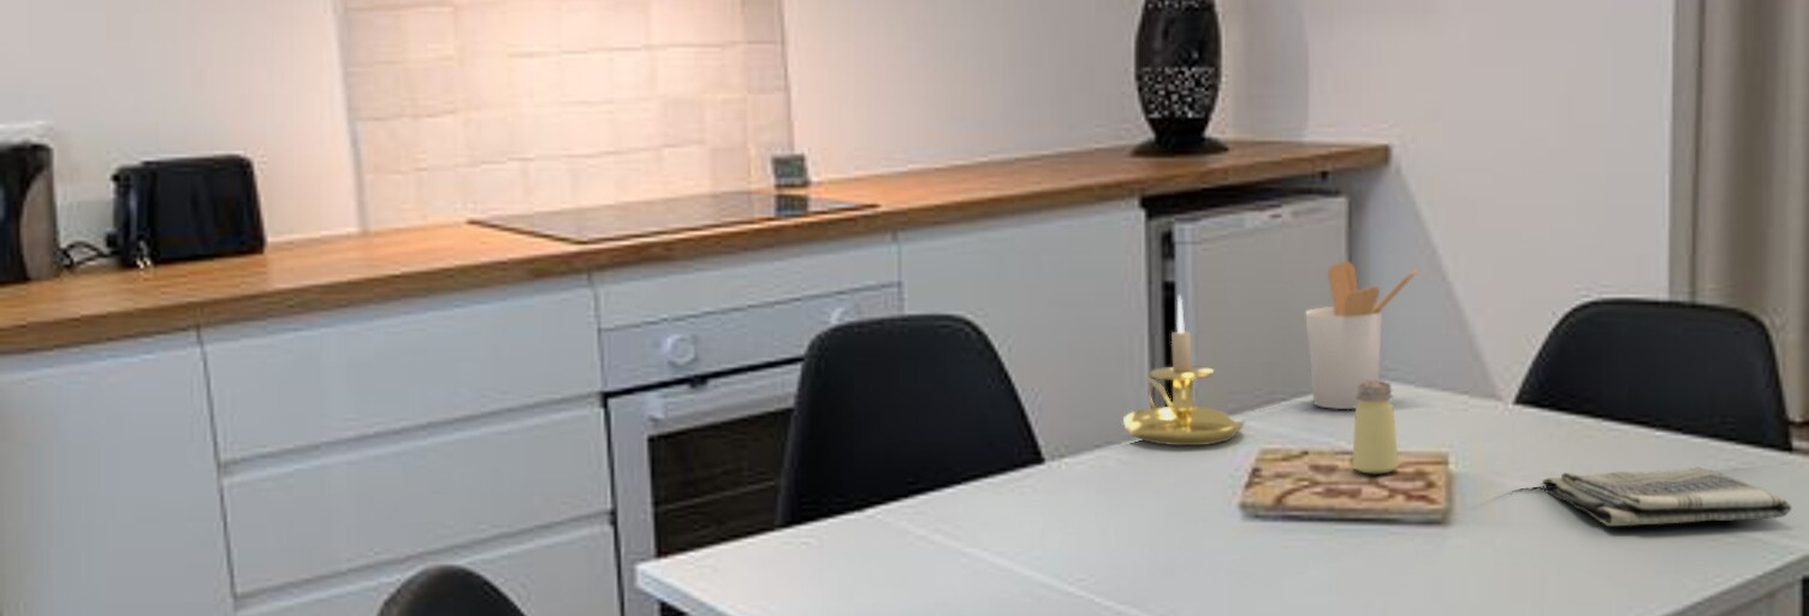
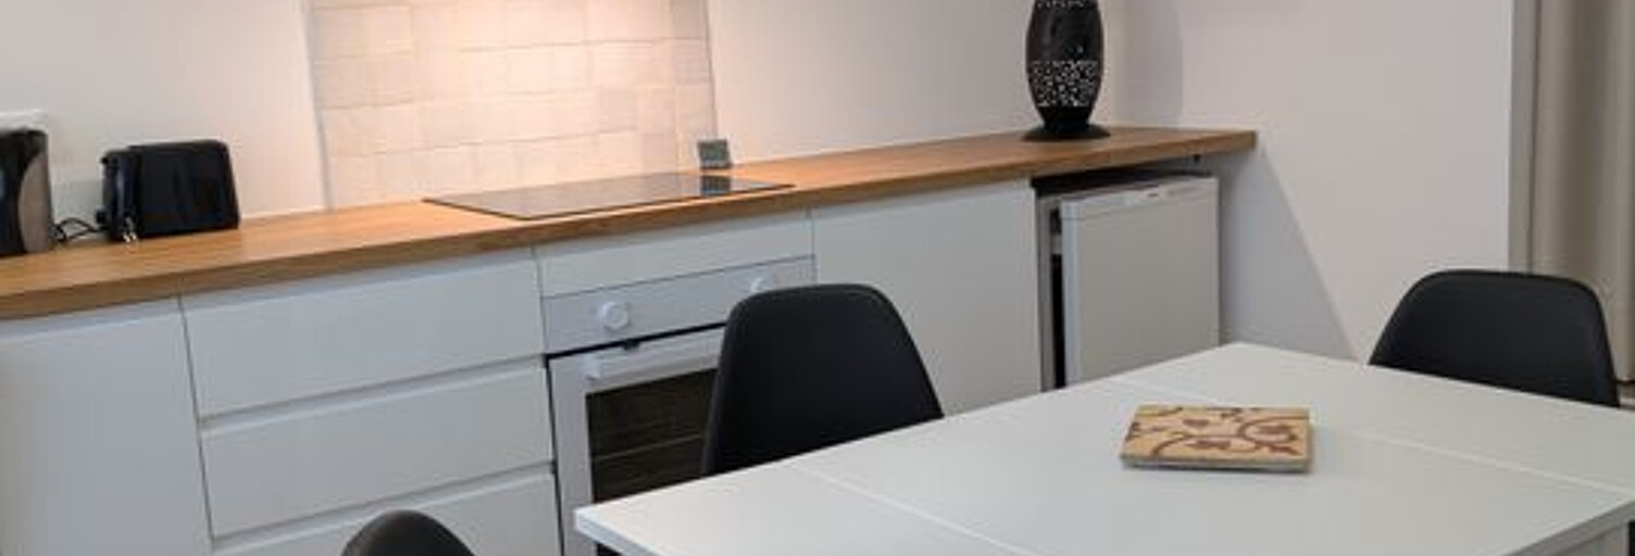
- utensil holder (1364, 333)
- candle holder (1176, 363)
- dish towel (1659, 490)
- saltshaker (1374, 425)
